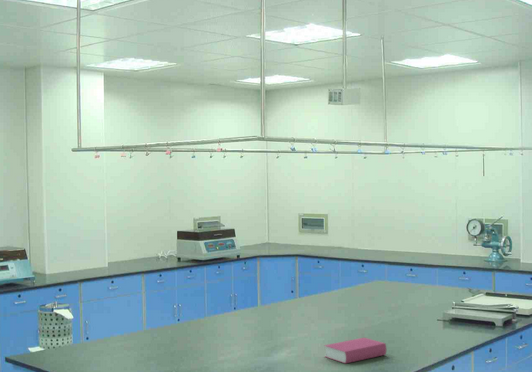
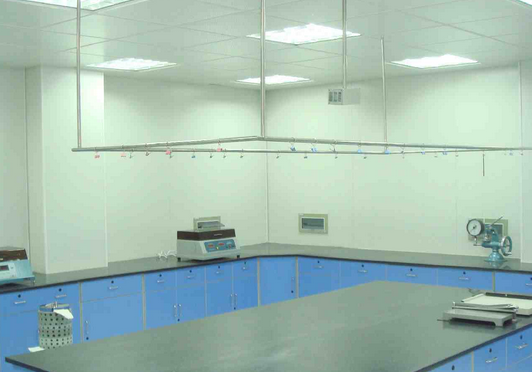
- book (355, 350)
